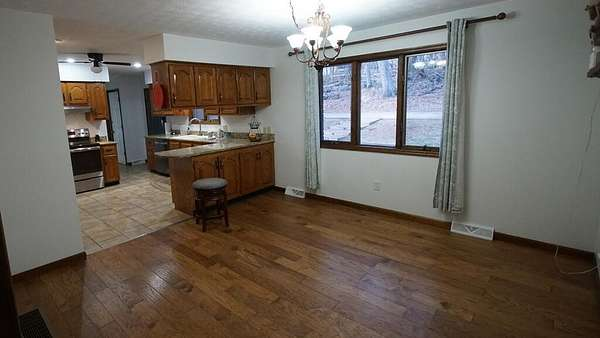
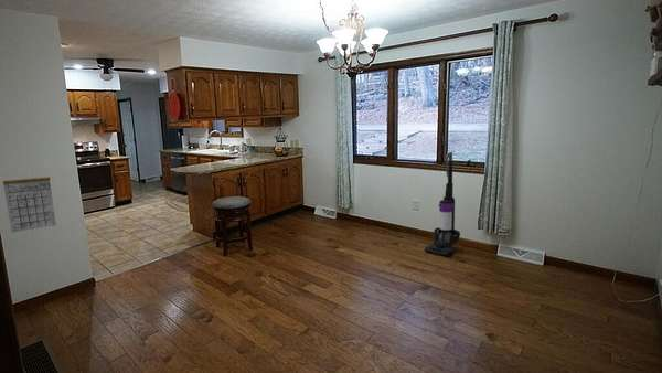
+ vacuum cleaner (445, 201)
+ calendar (30, 198)
